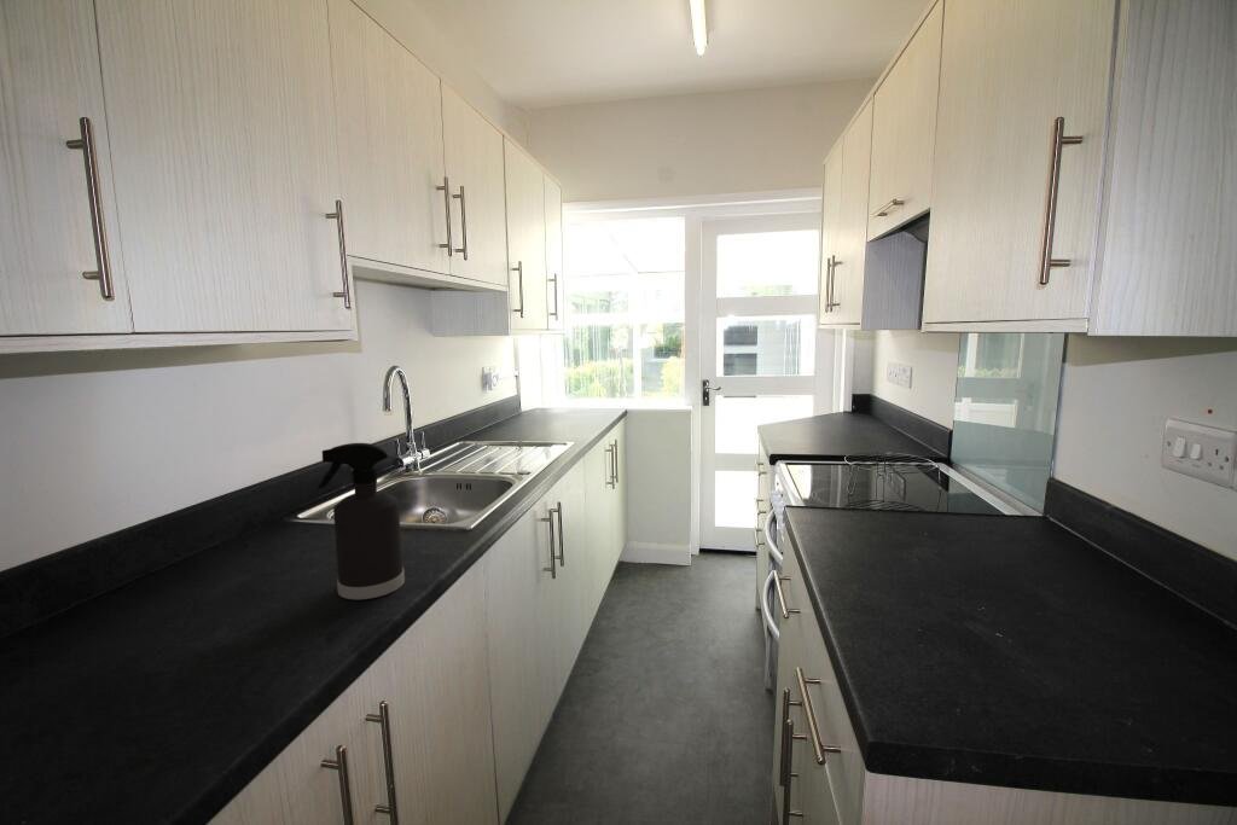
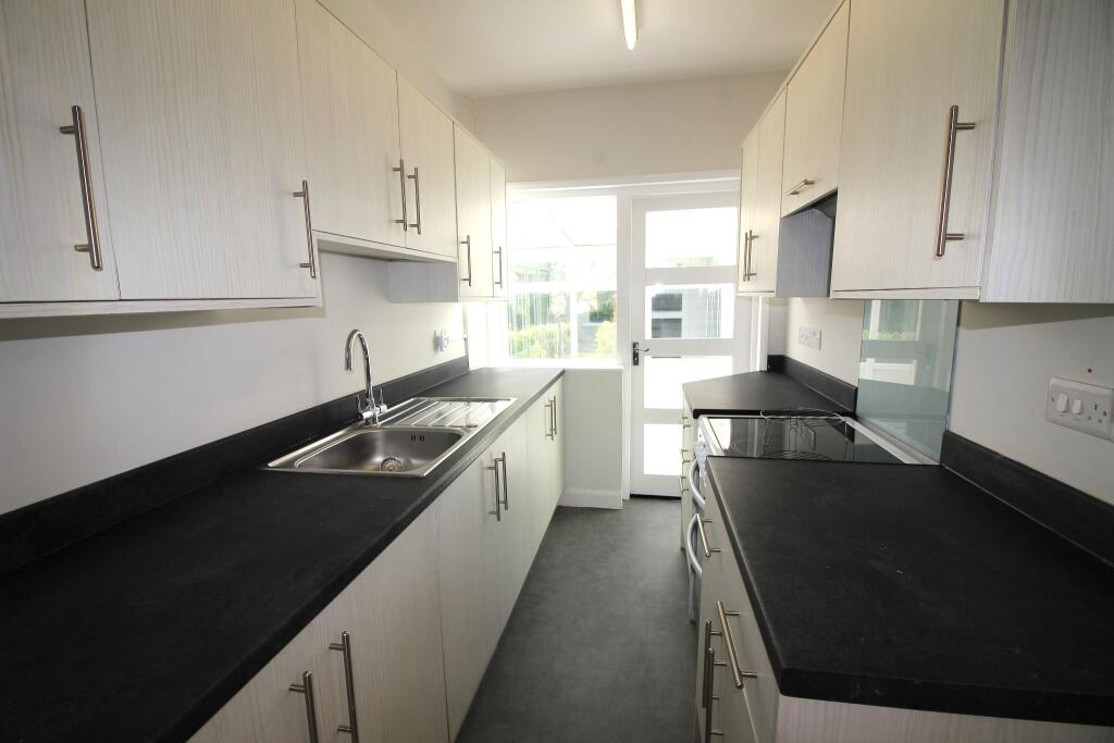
- spray bottle (361, 516)
